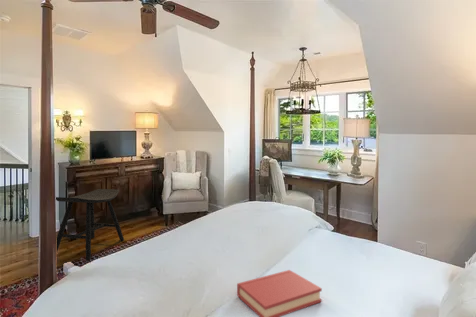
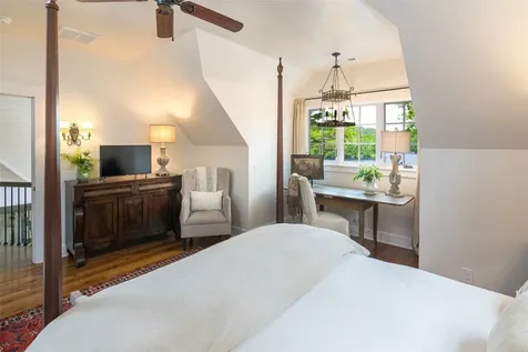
- hardback book (278, 292)
- stool (90, 220)
